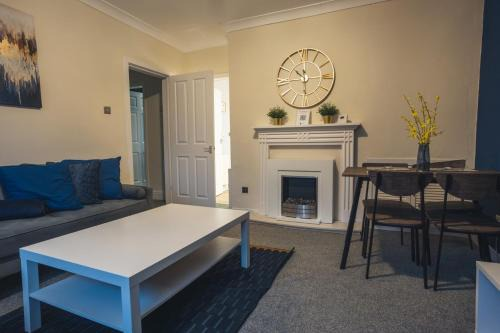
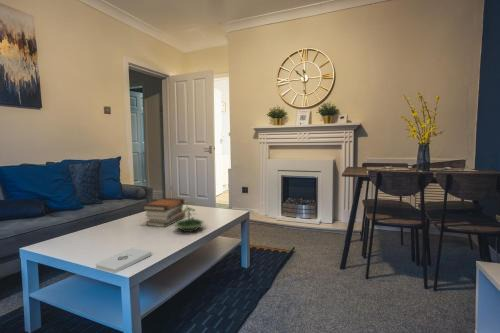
+ terrarium (188, 207)
+ notepad (124, 259)
+ book stack (165, 211)
